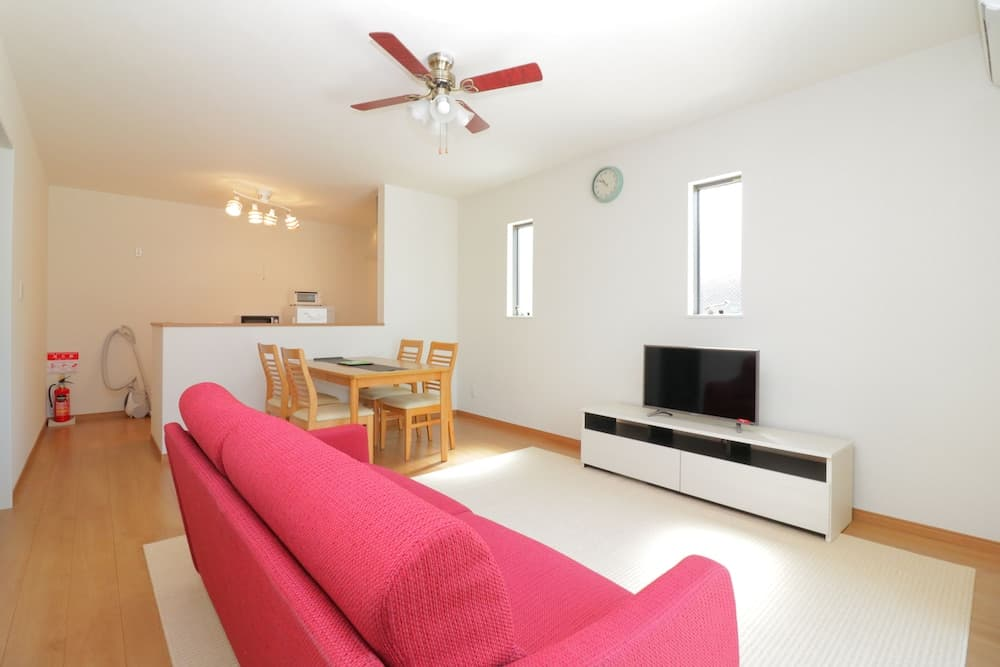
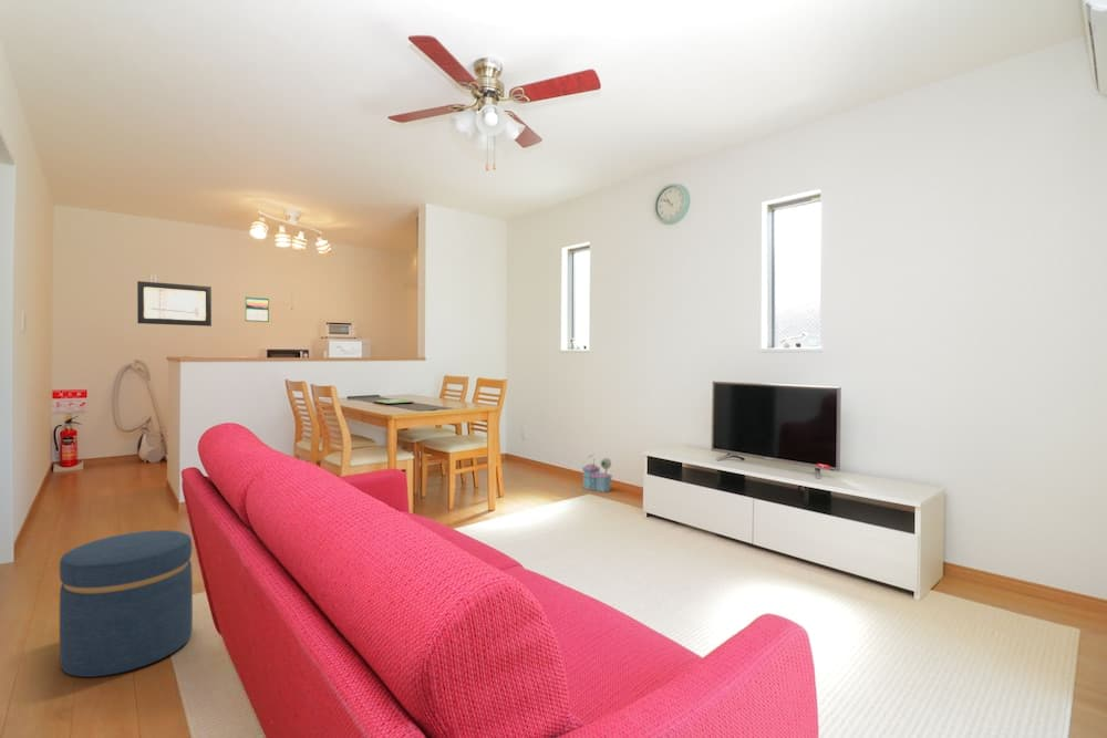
+ wall art (175, 304)
+ toy house (596, 471)
+ calendar (257, 309)
+ ottoman (130, 595)
